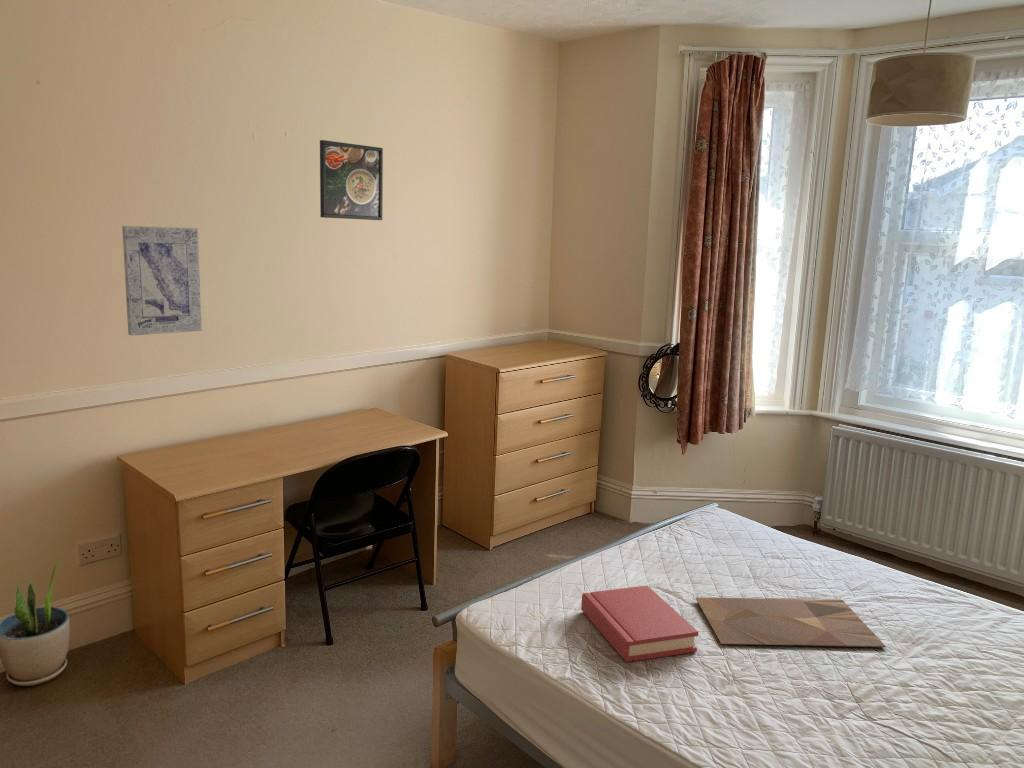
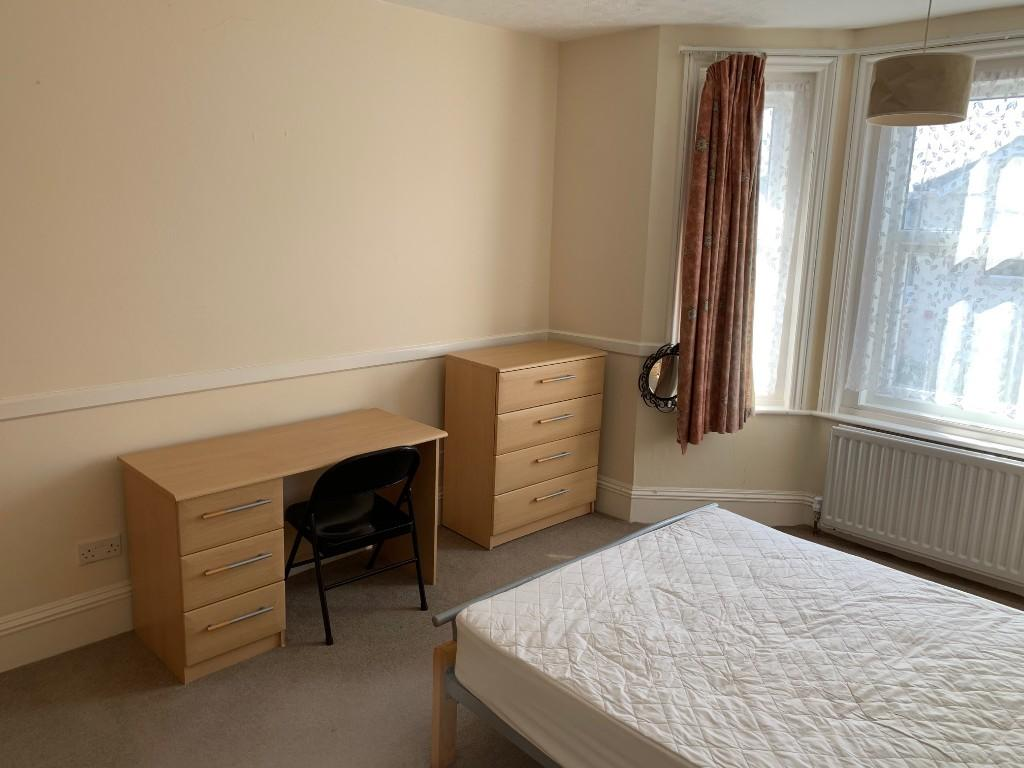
- potted plant (31, 619)
- hardback book (636, 621)
- wall art (163, 280)
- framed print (352, 181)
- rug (785, 621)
